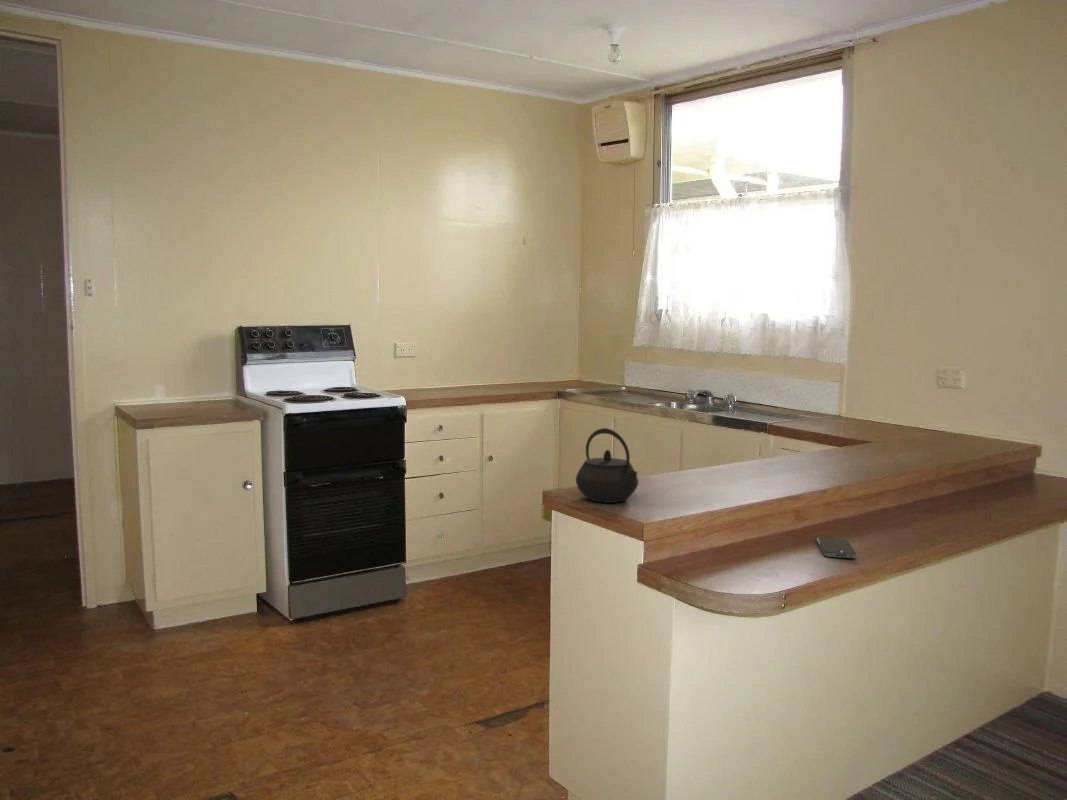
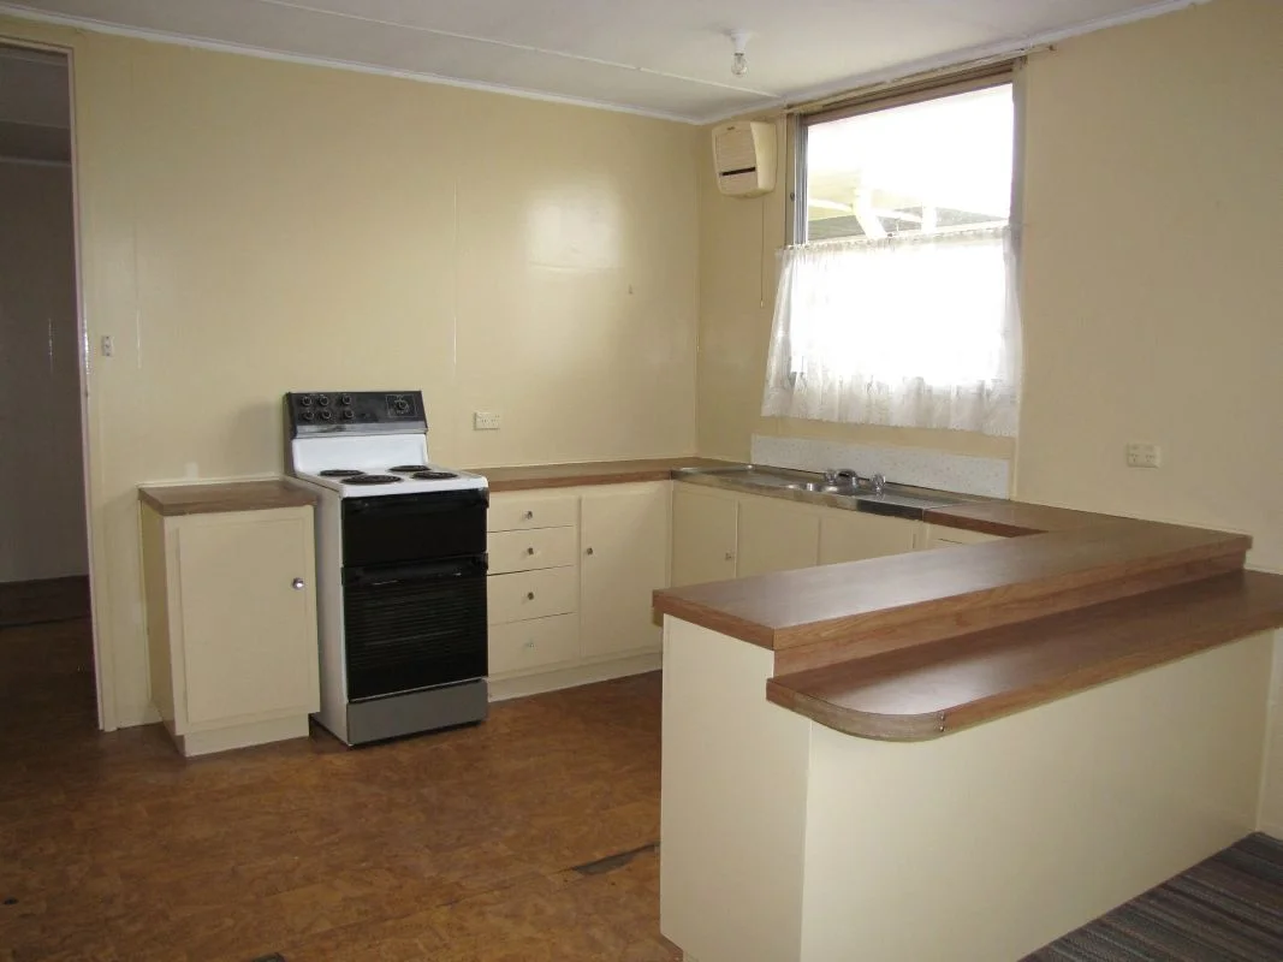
- kettle (610, 464)
- smartphone (835, 547)
